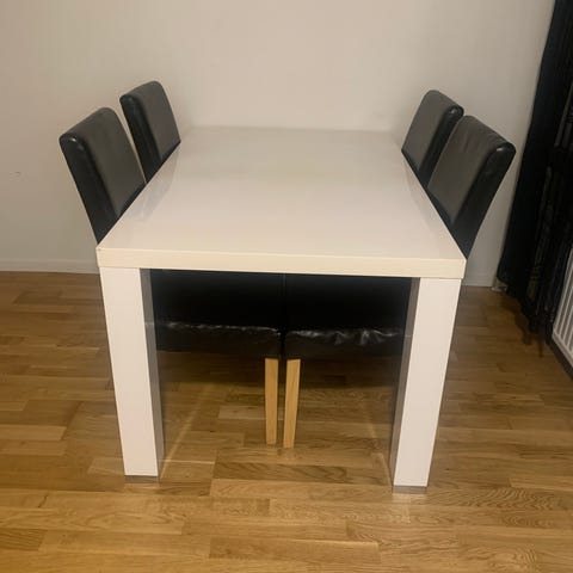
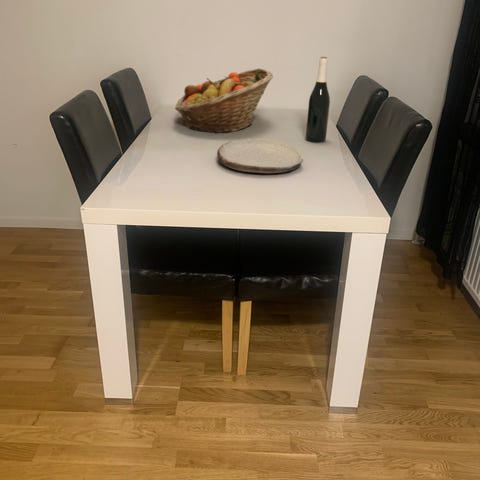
+ plate (259, 156)
+ fruit basket (223, 98)
+ wine bottle (319, 100)
